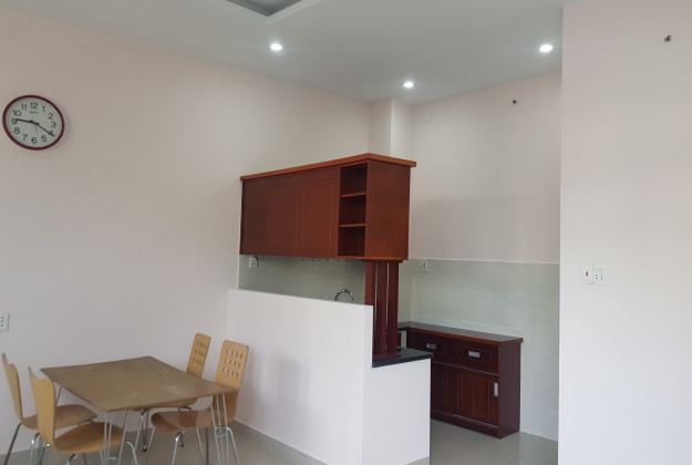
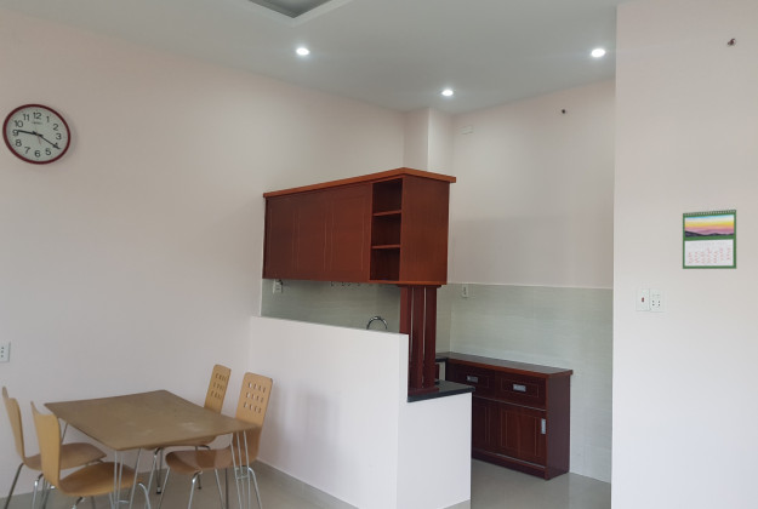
+ calendar (708, 238)
